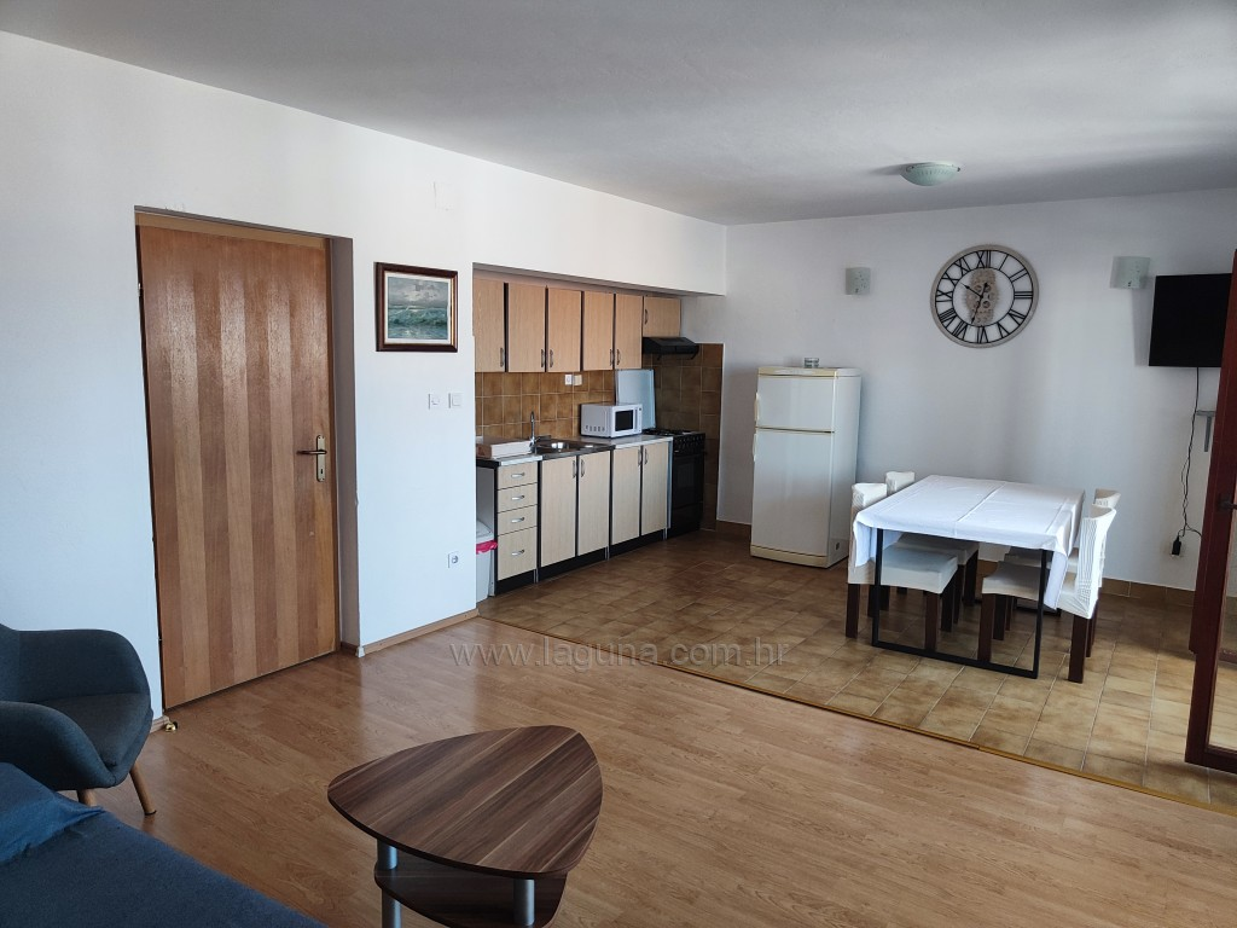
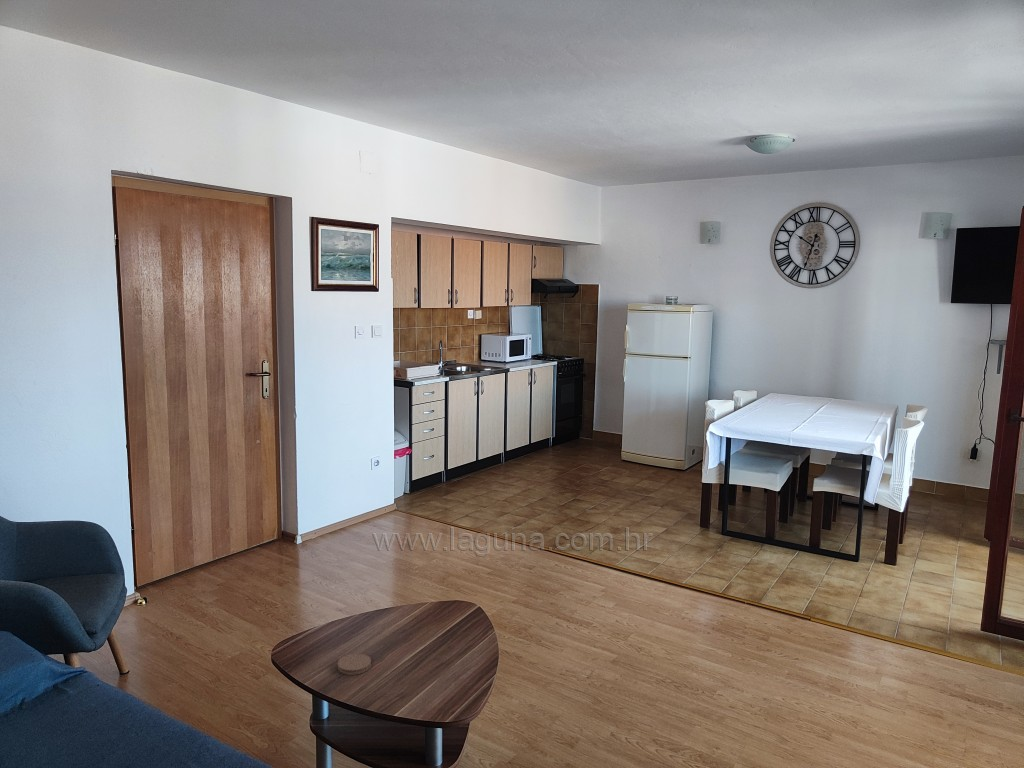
+ coaster (354, 663)
